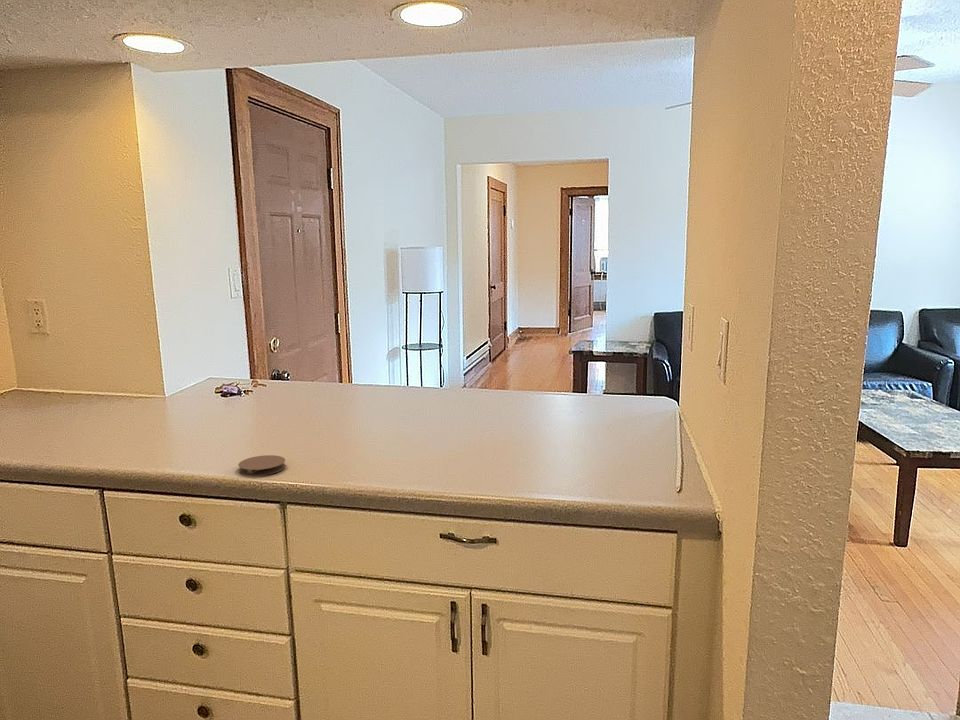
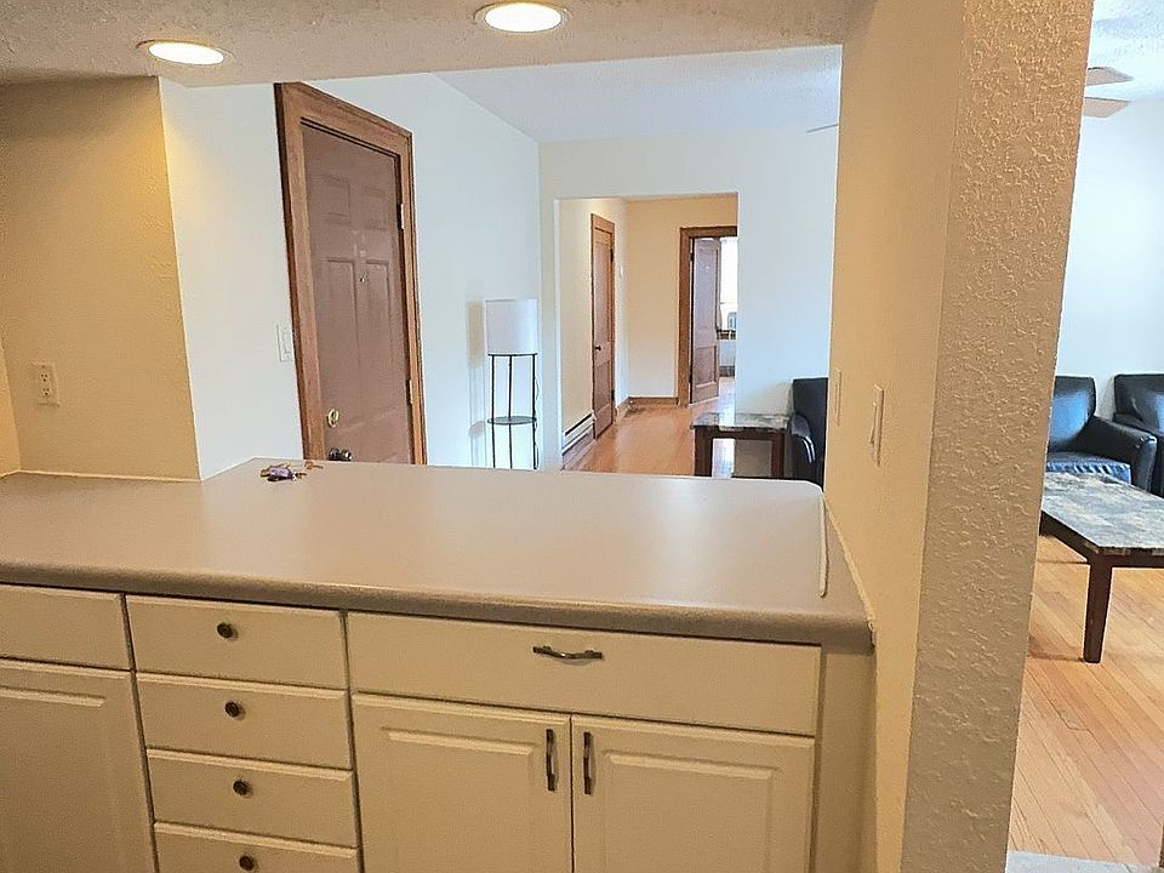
- coaster (262, 465)
